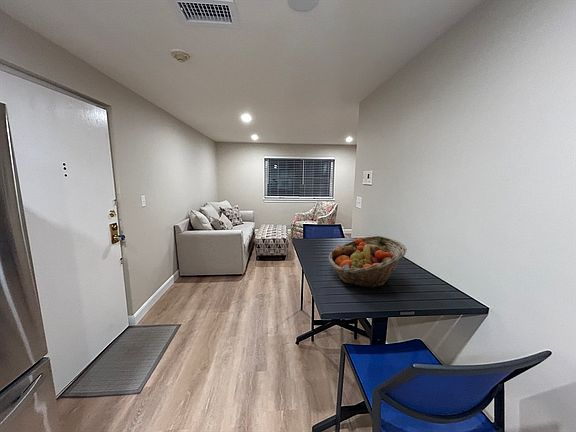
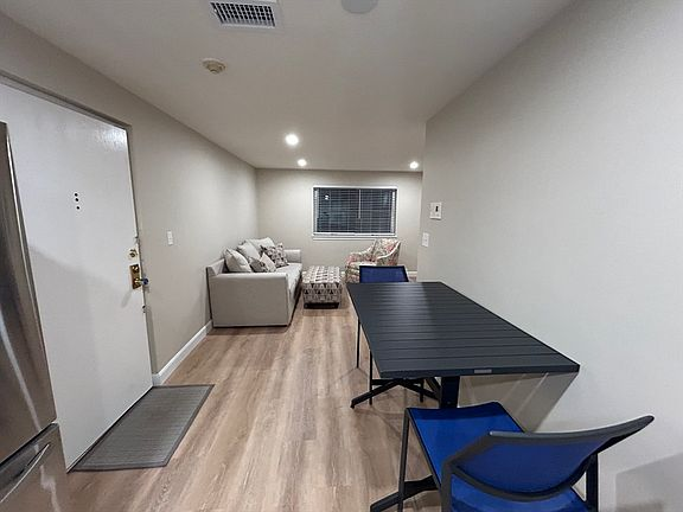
- fruit basket (364, 258)
